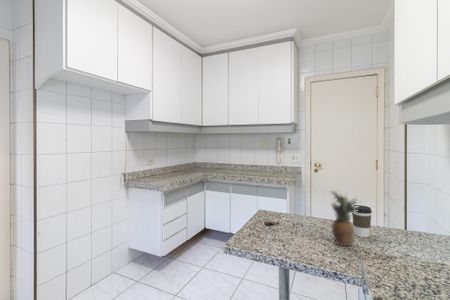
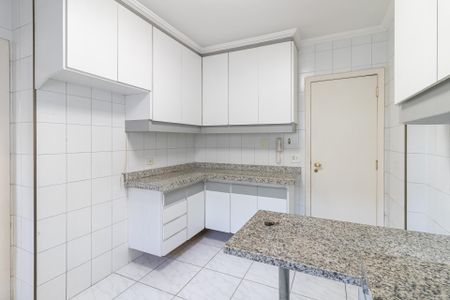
- coffee cup (361, 220)
- fruit (344, 217)
